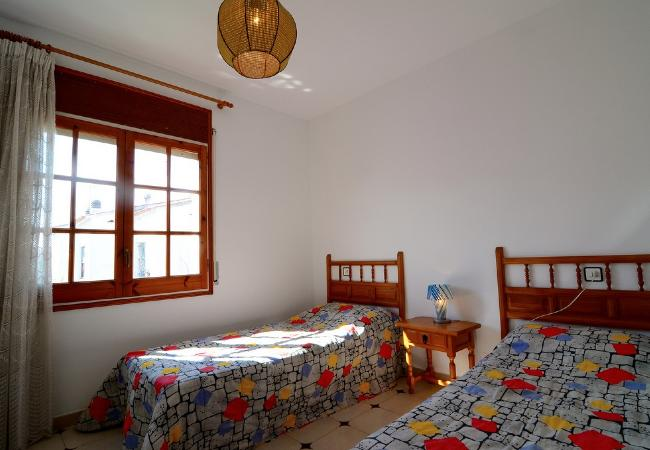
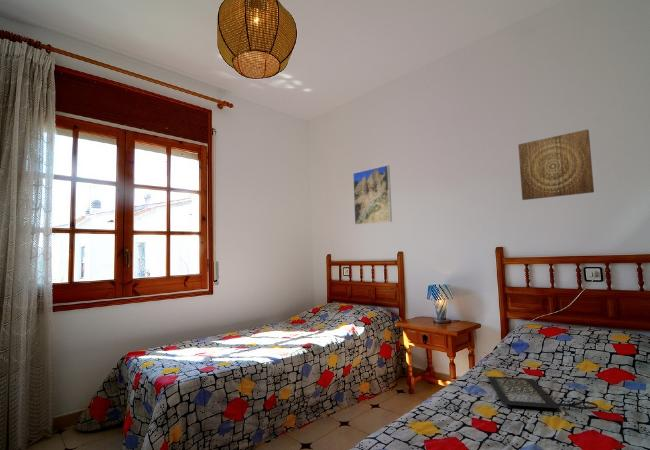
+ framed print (371, 196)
+ wall art (553, 166)
+ clutch bag (522, 391)
